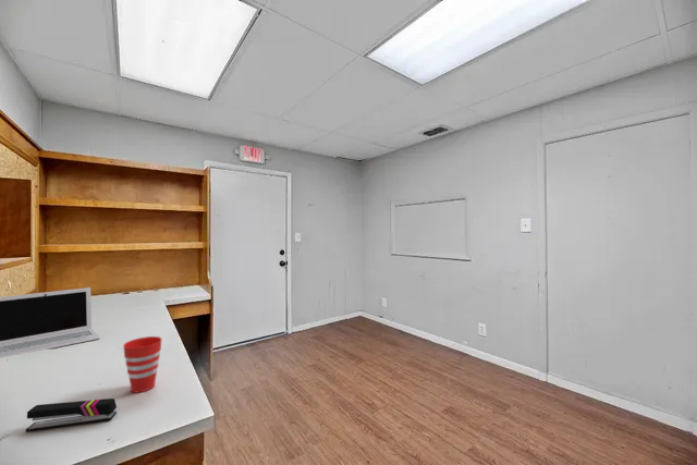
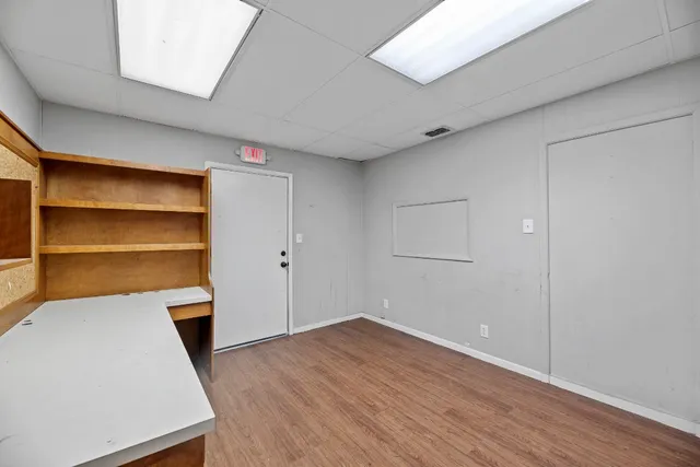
- laptop (47, 319)
- stapler (73, 412)
- cup (143, 364)
